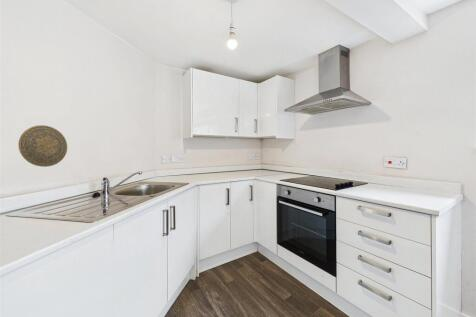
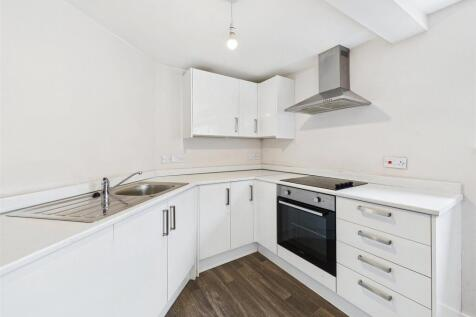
- decorative plate (46, 146)
